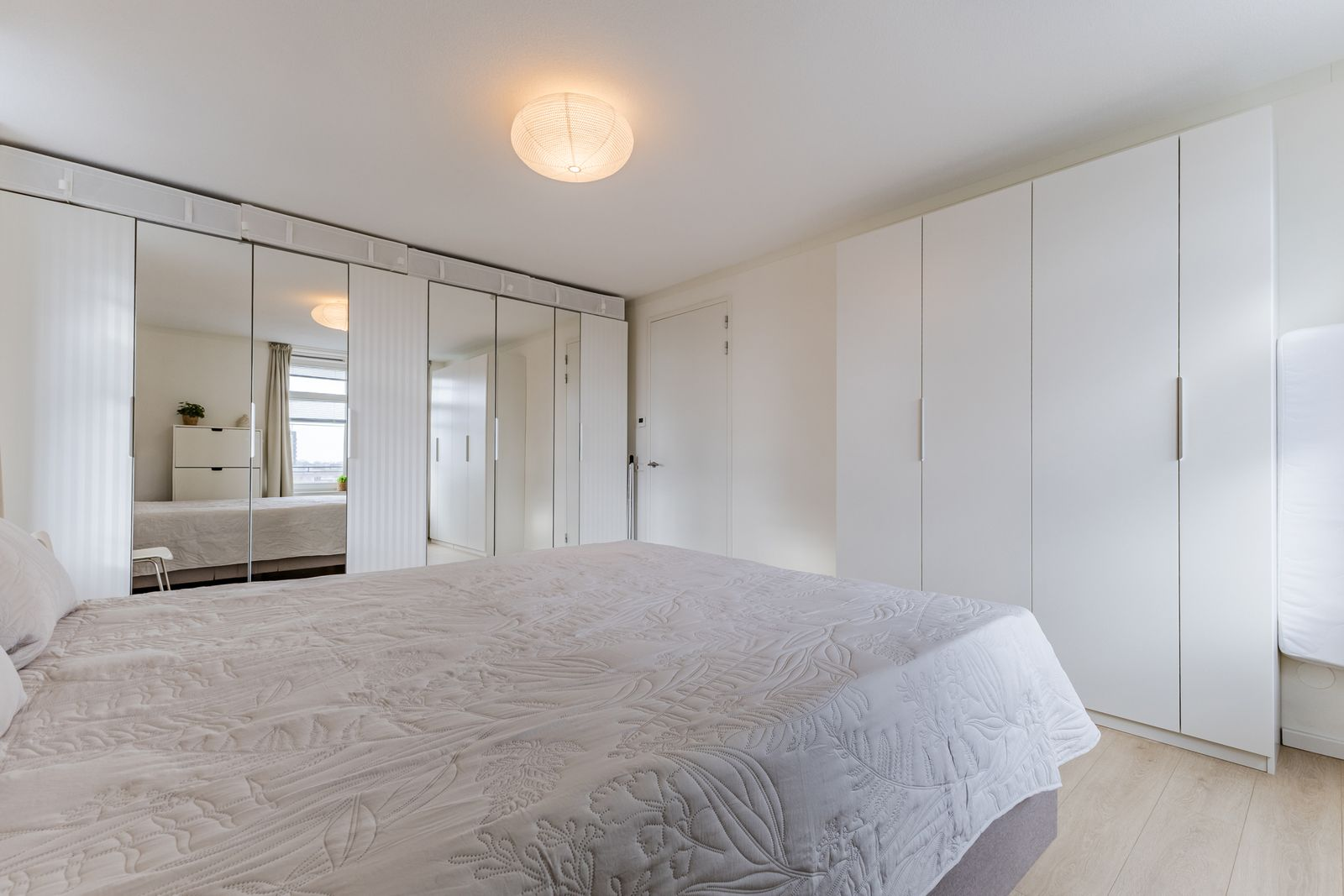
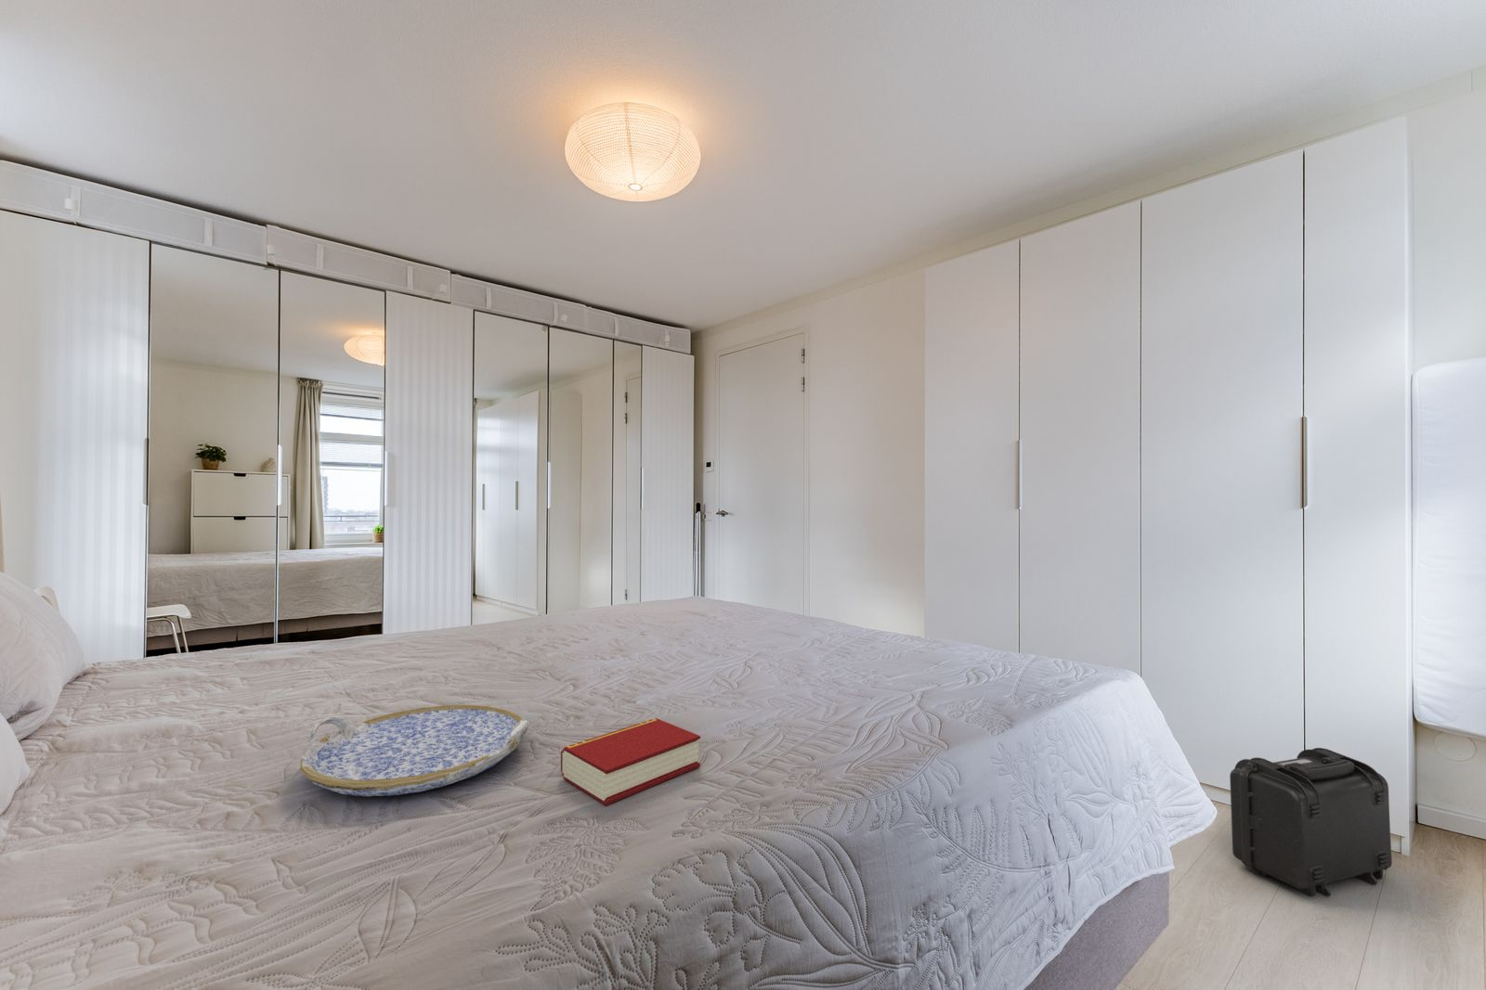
+ book (631, 756)
+ serving tray (421, 741)
+ backpack (1309, 814)
